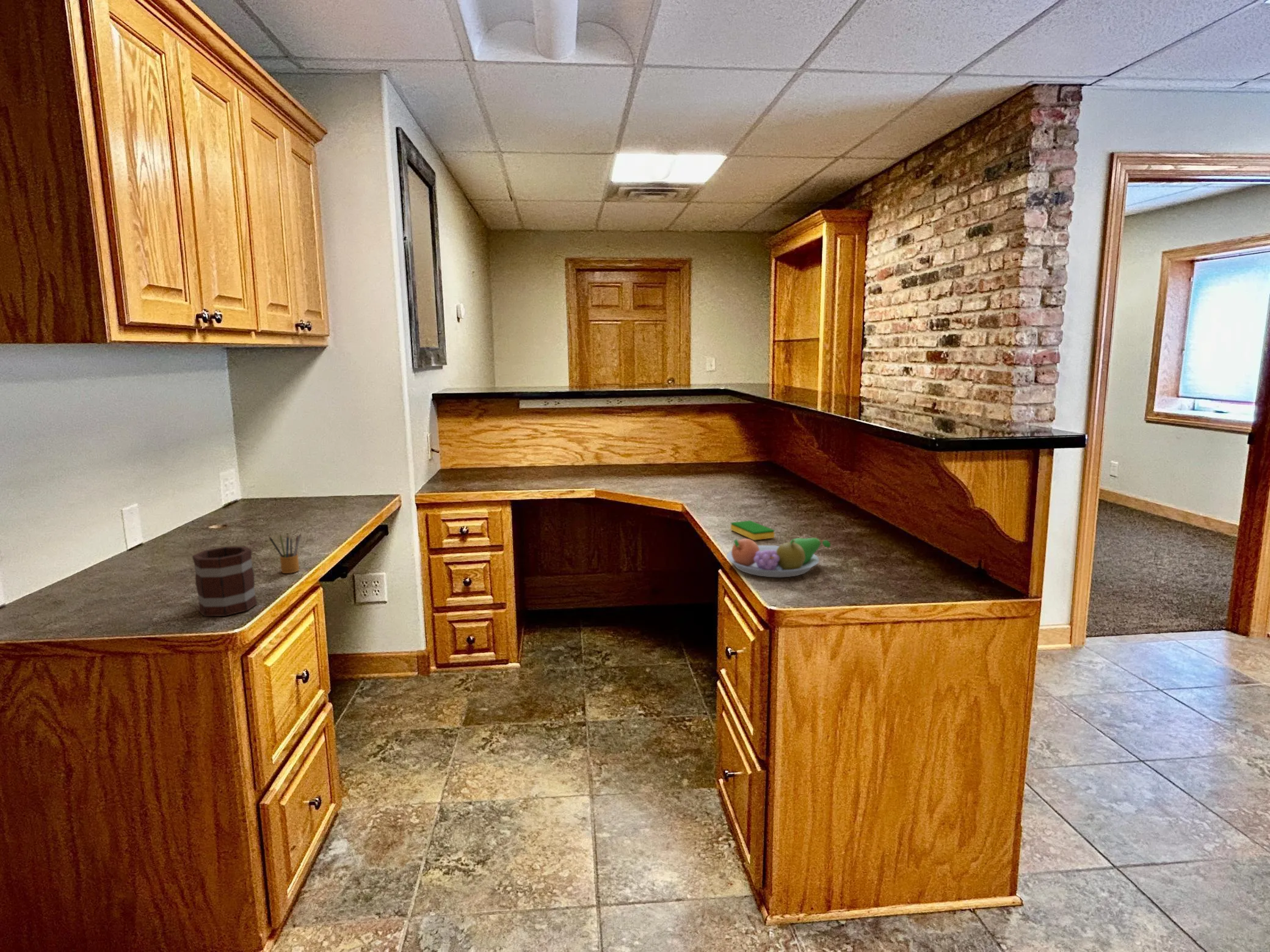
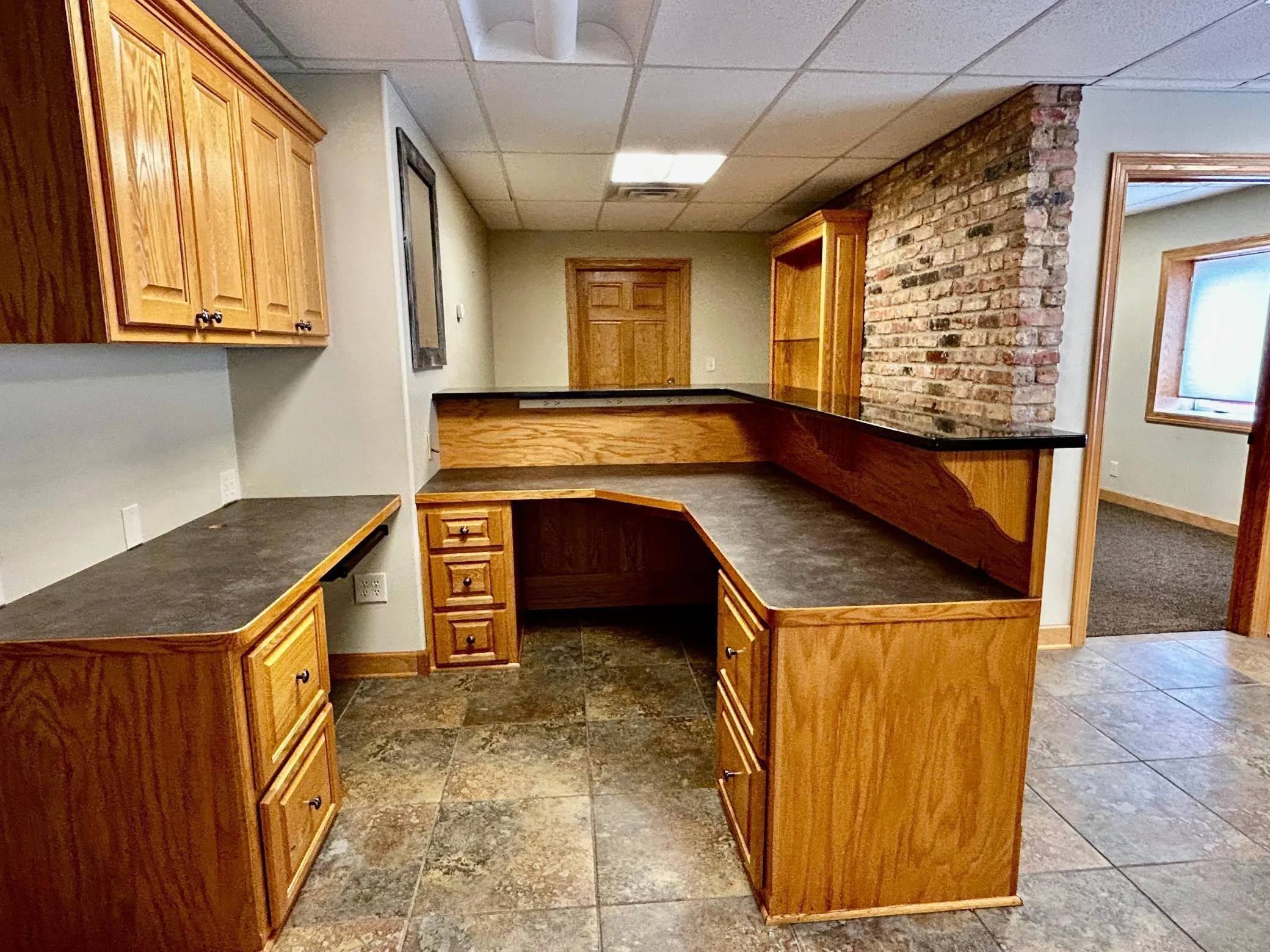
- fruit bowl (776, 549)
- pencil box (287, 551)
- mug (227, 577)
- dish sponge (752, 529)
